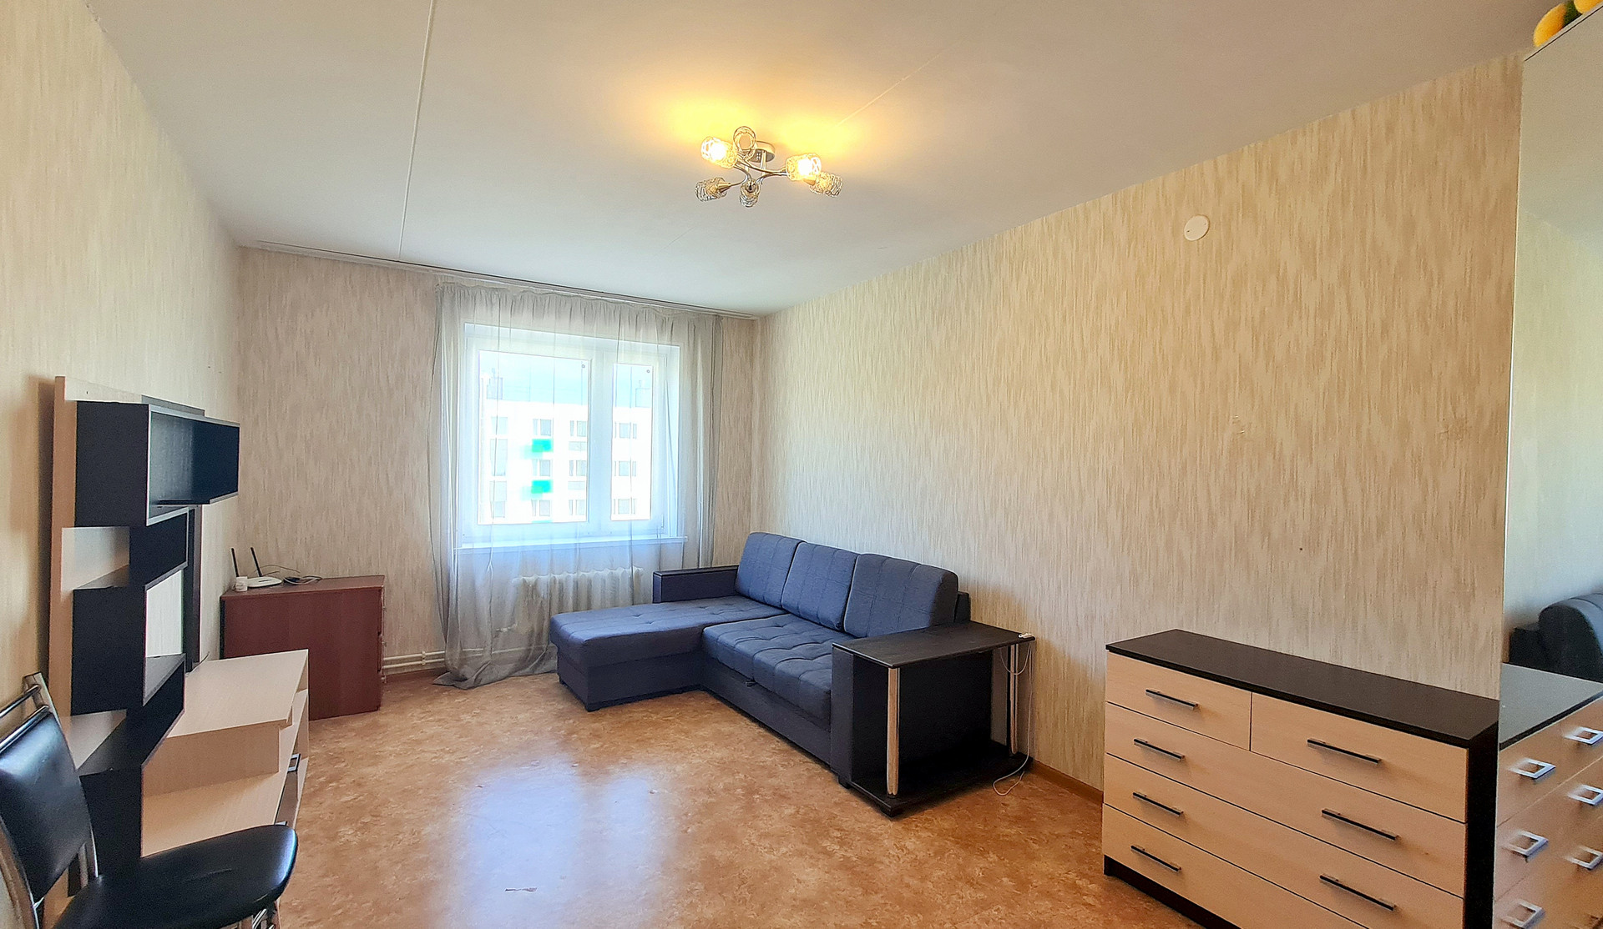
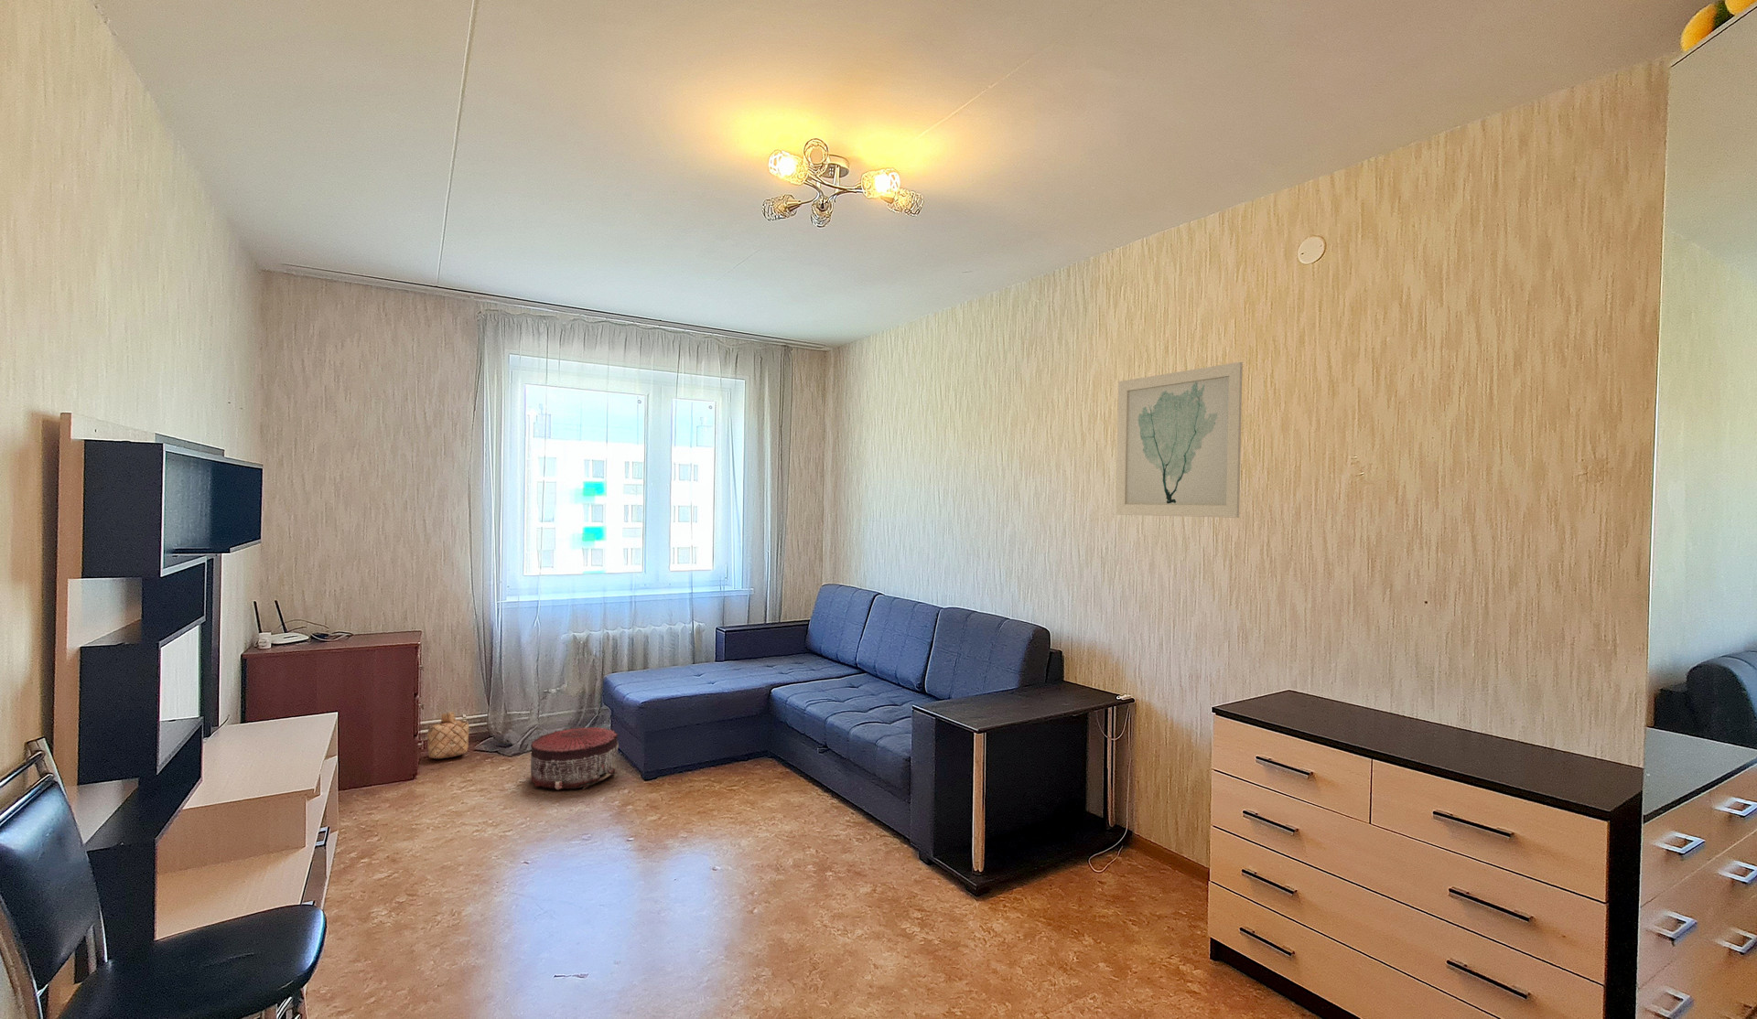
+ pouf (575, 755)
+ basket (449, 734)
+ wall art (1175, 444)
